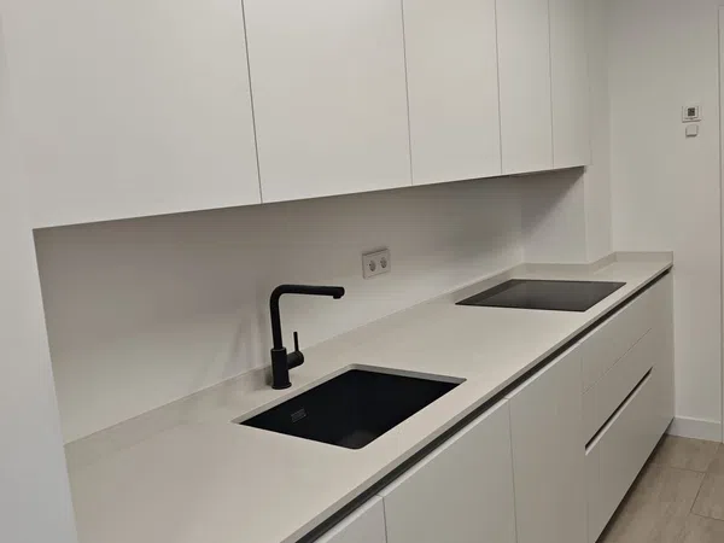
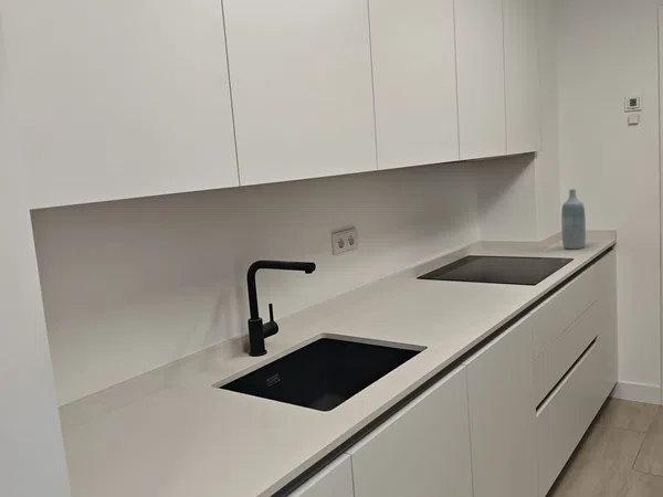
+ bottle (572, 218)
